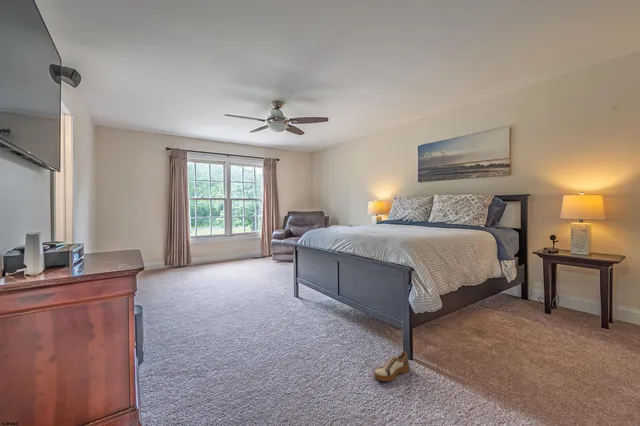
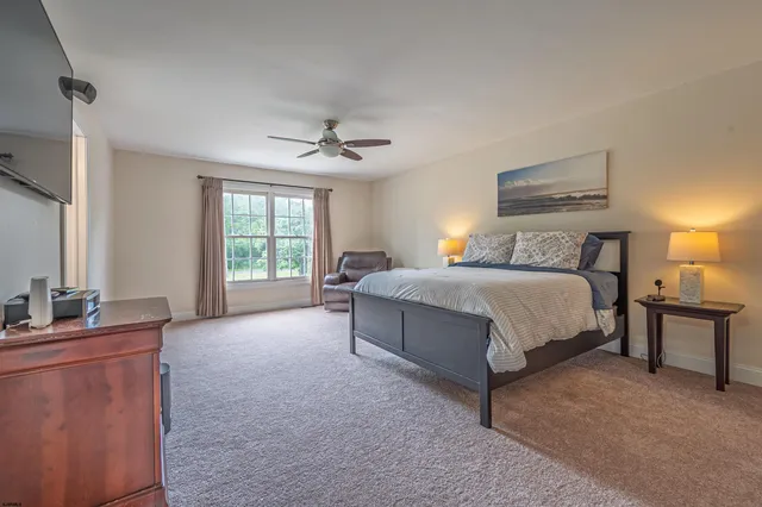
- shoe (391, 364)
